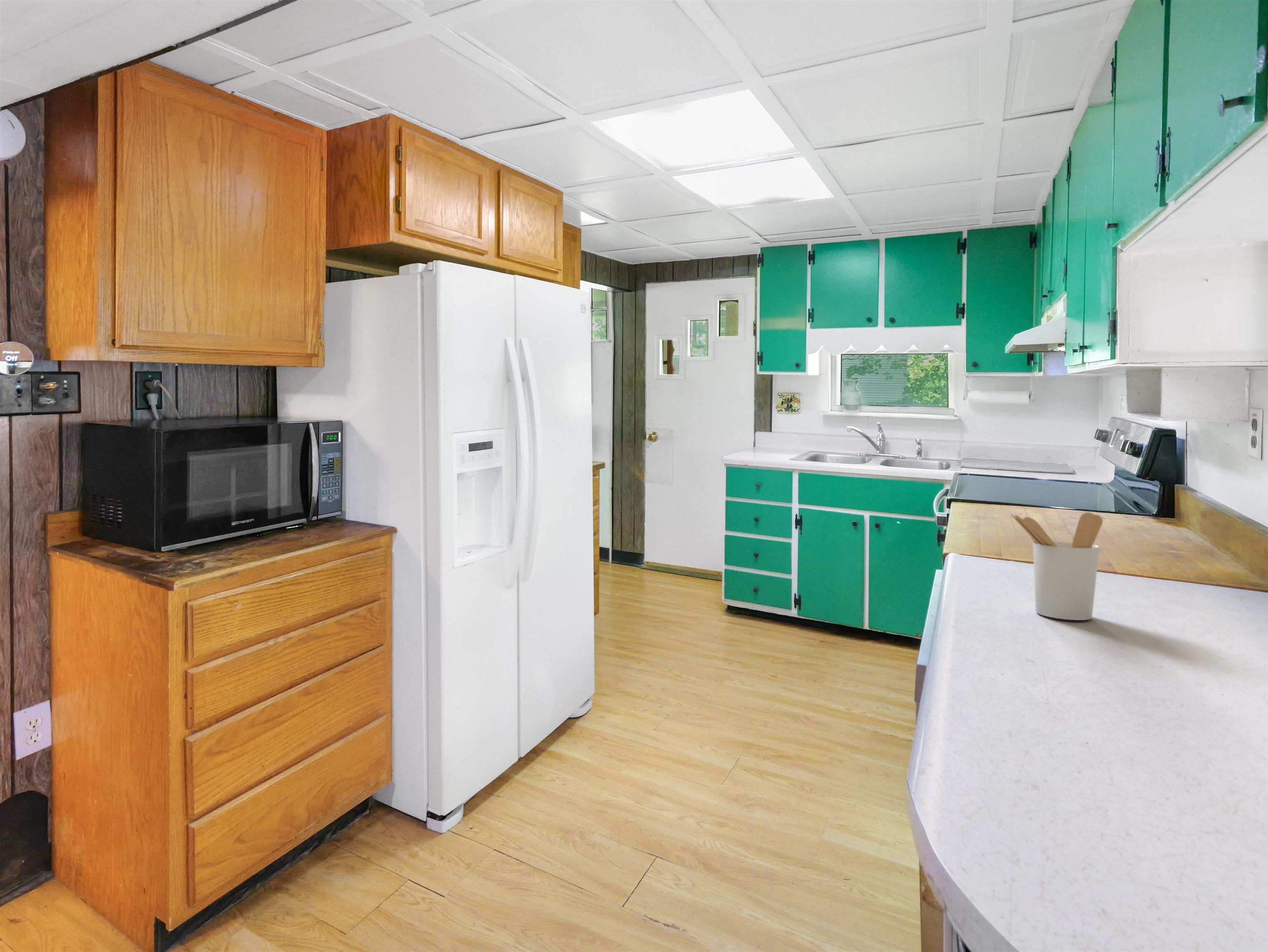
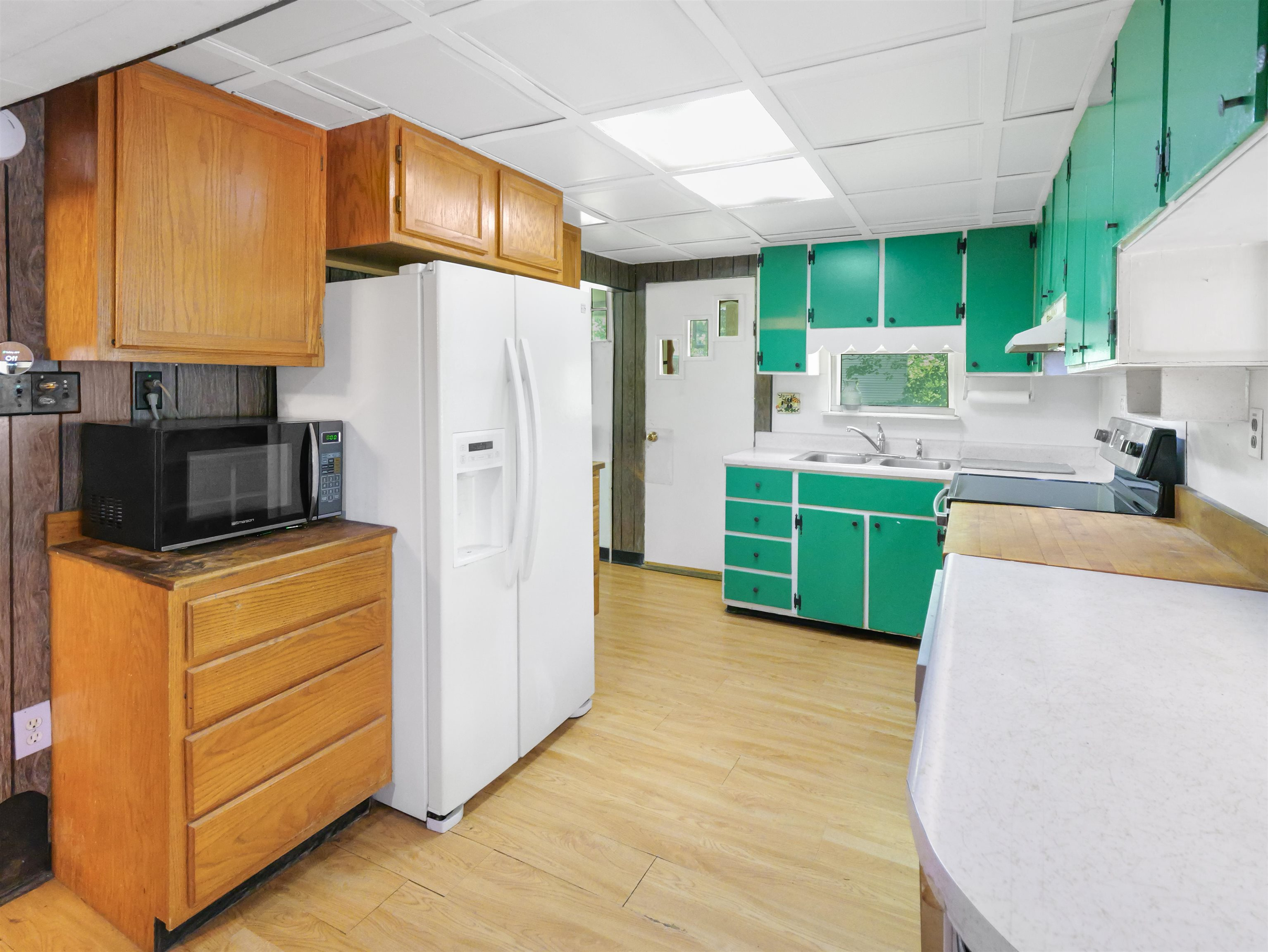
- utensil holder (1052, 562)
